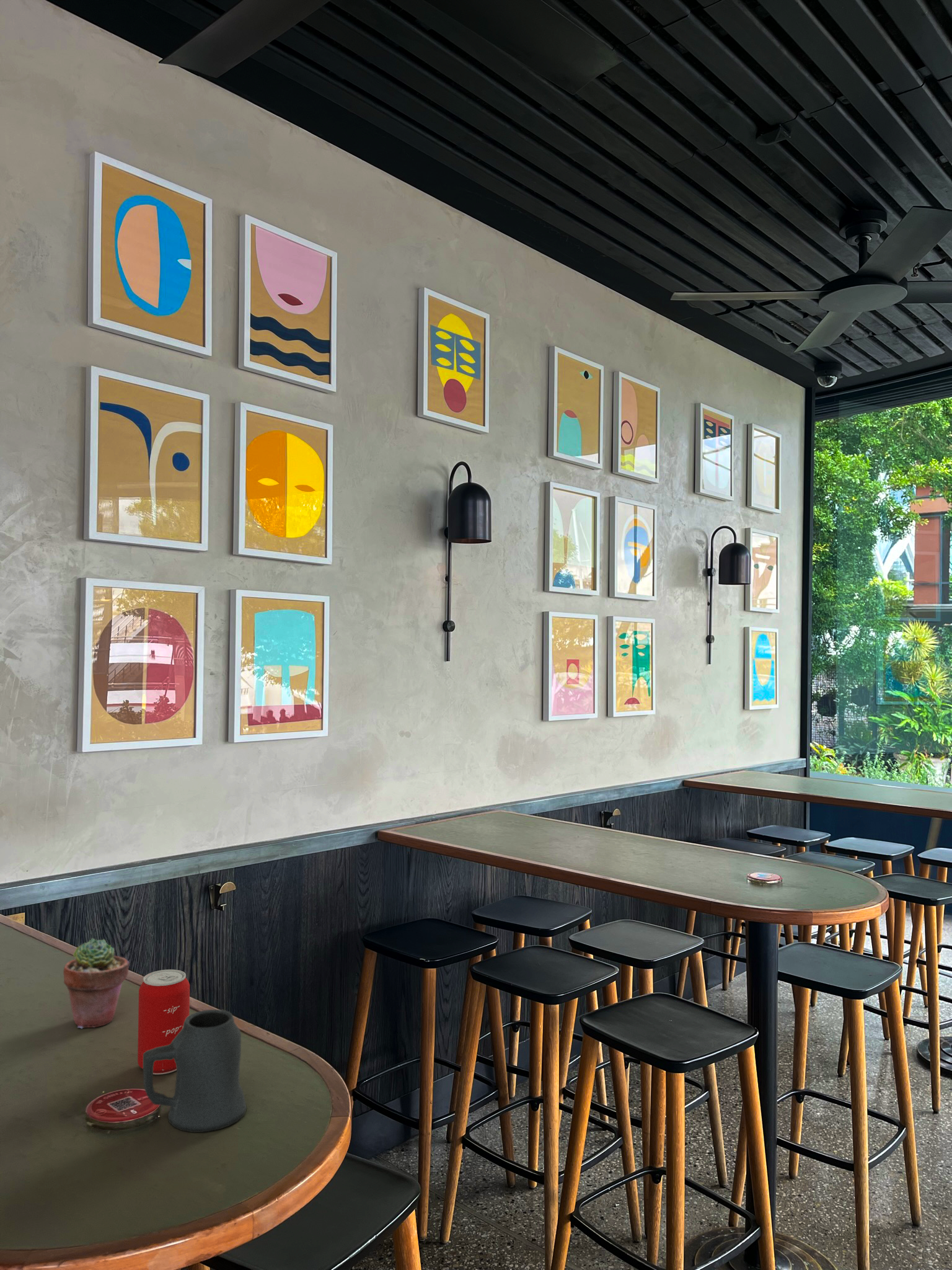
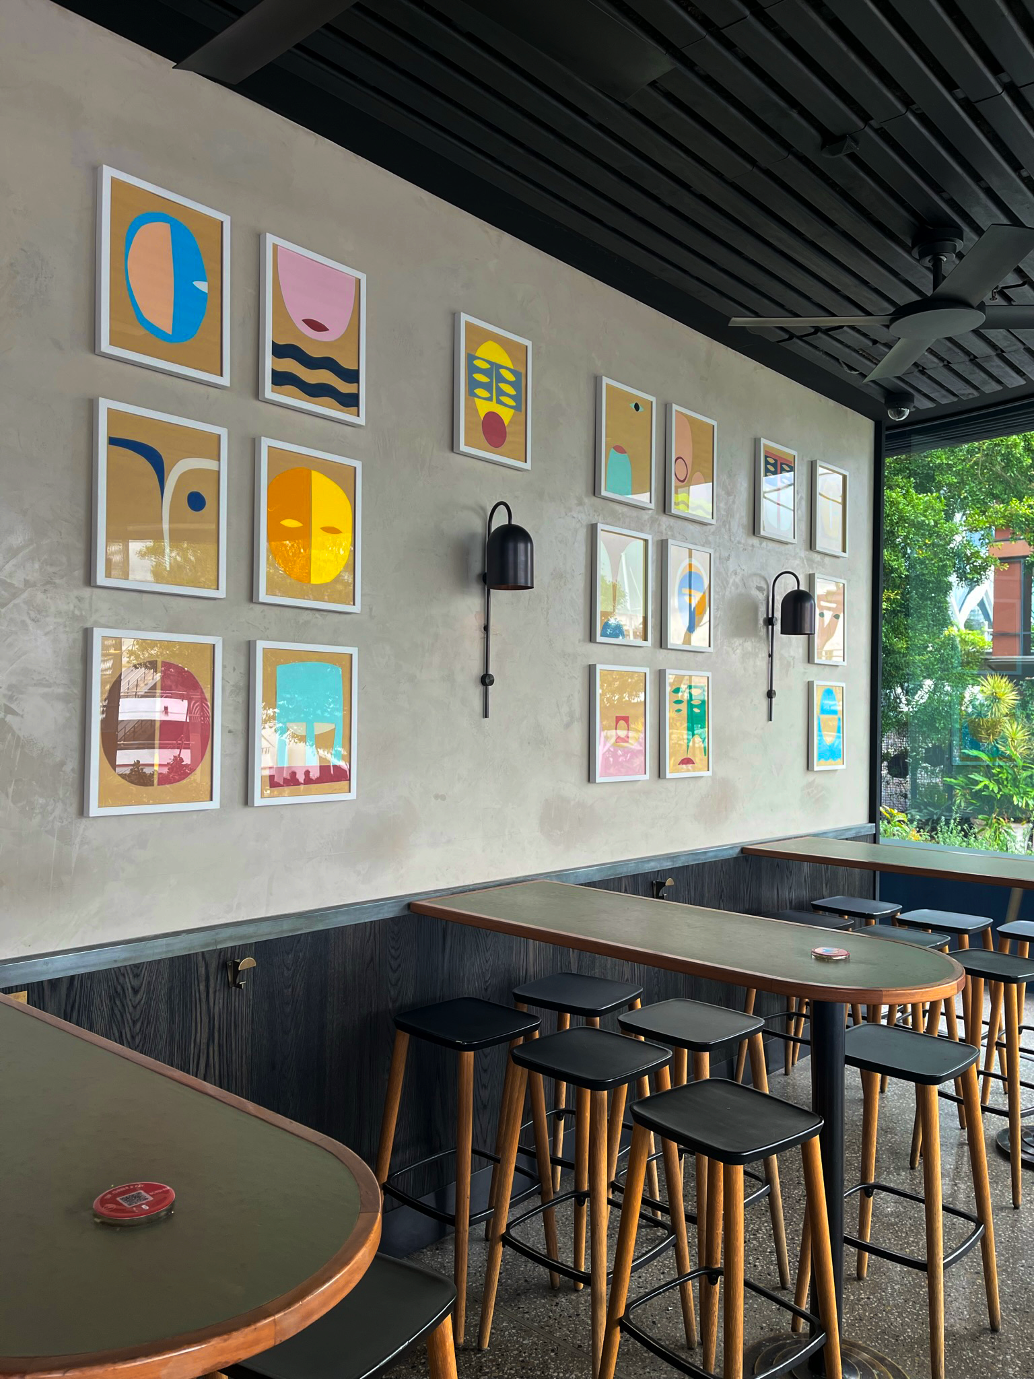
- mug (196, 1068)
- potted succulent (95, 979)
- beverage can (164, 1021)
